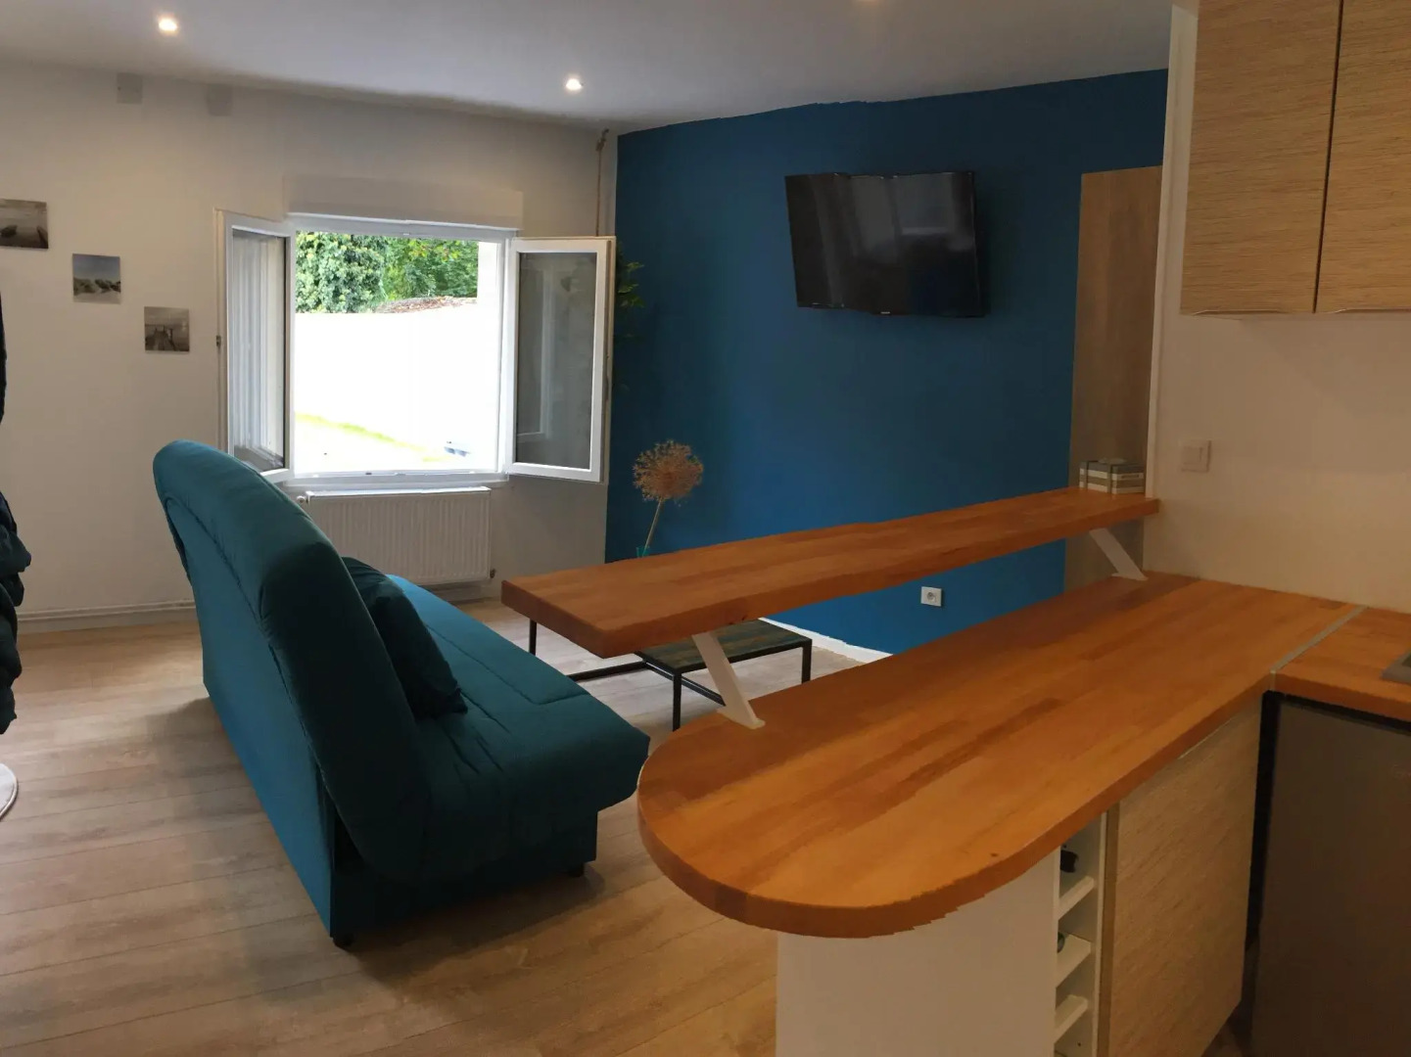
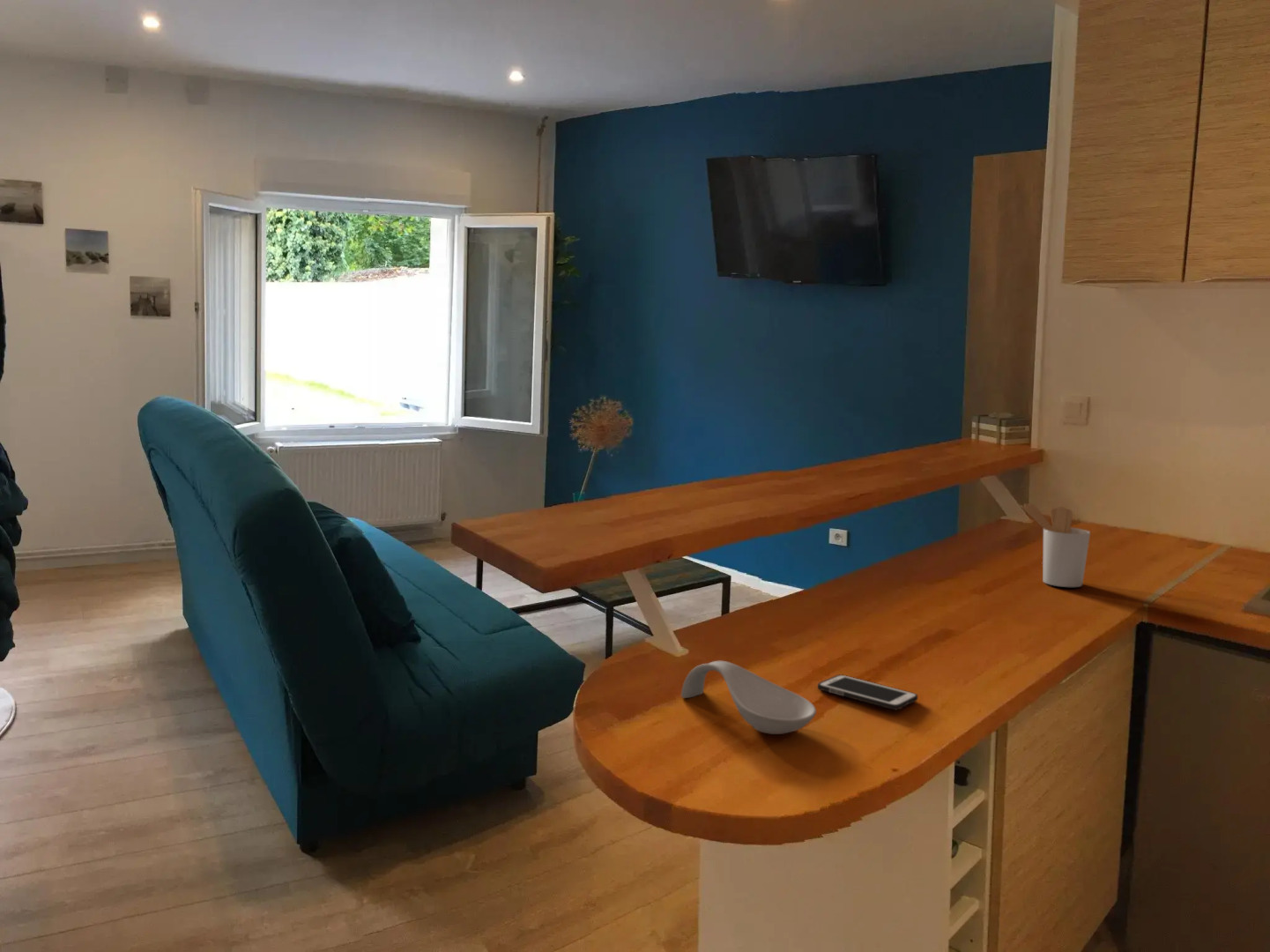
+ cell phone (866, 691)
+ utensil holder (1052, 542)
+ spoon rest (745, 694)
